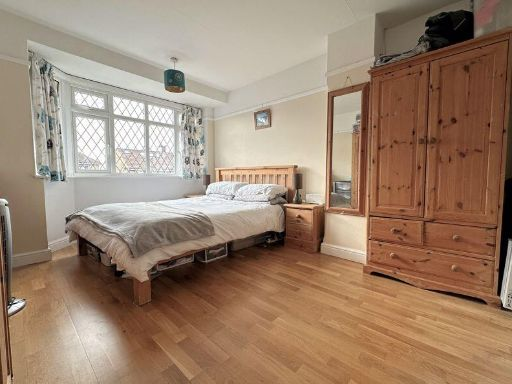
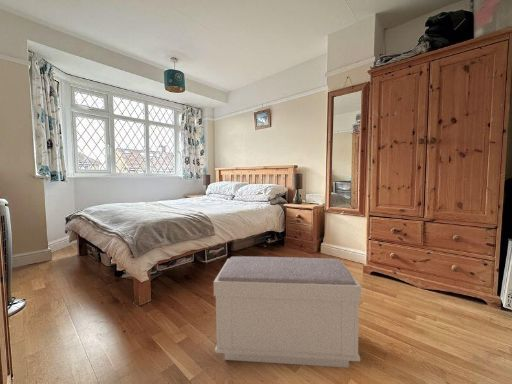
+ bench (284, 304)
